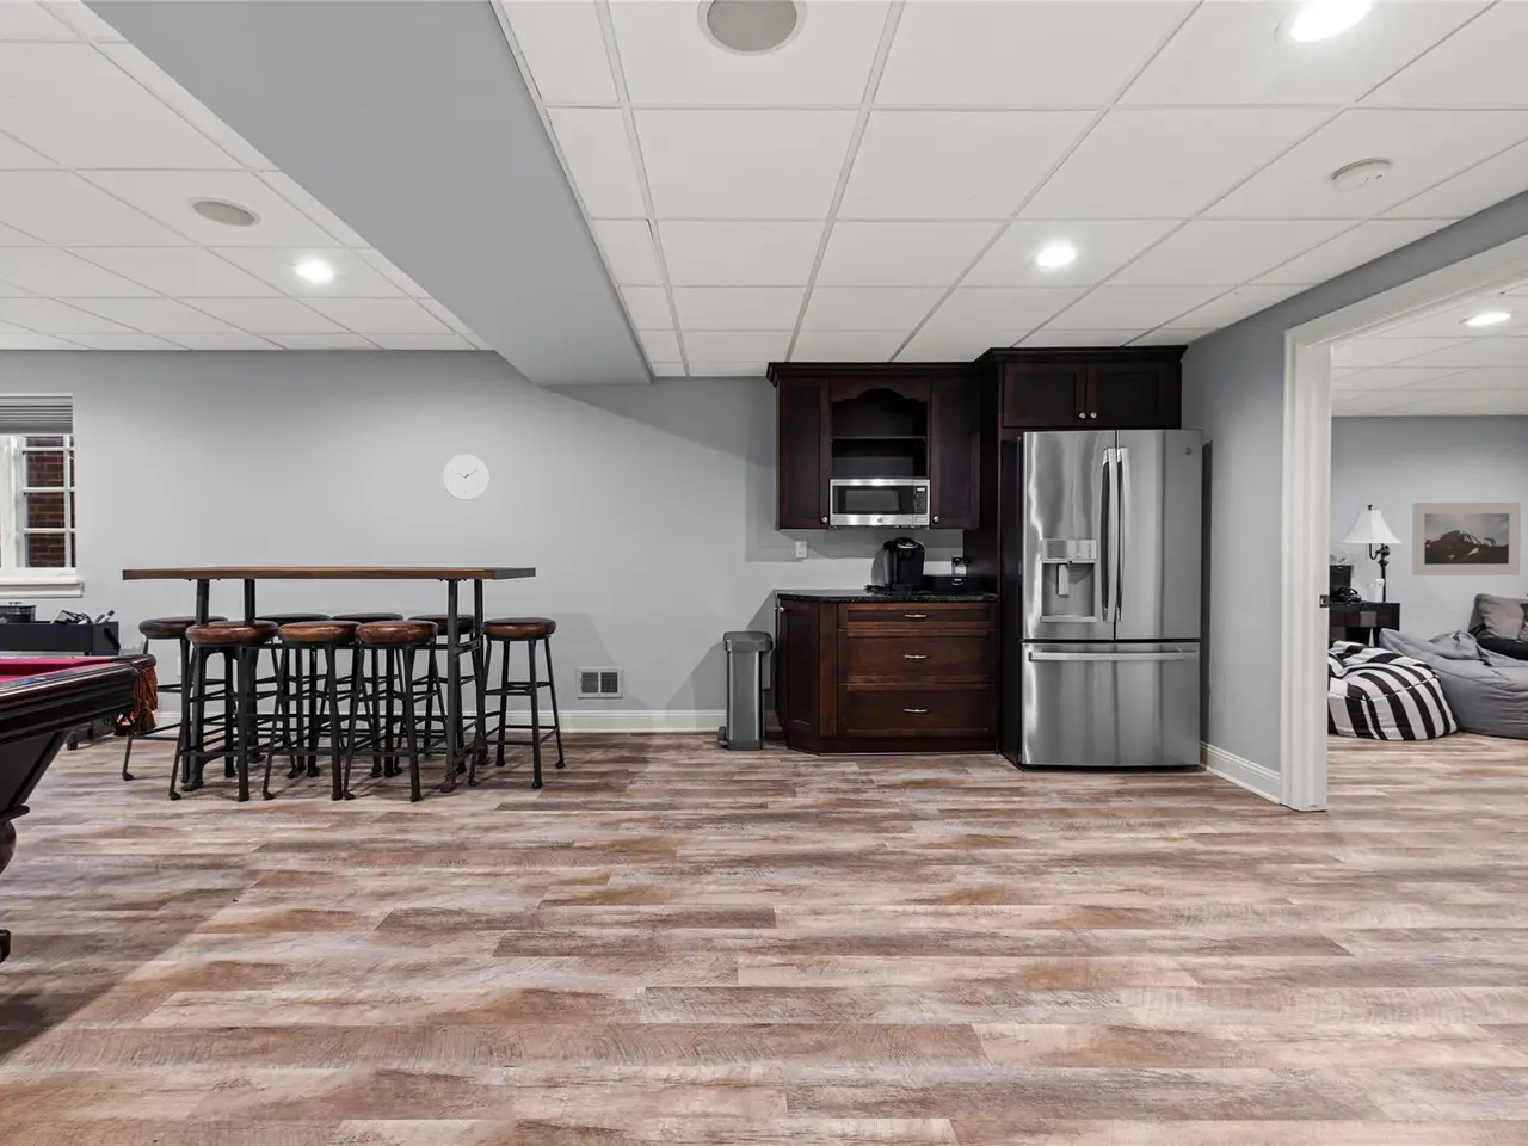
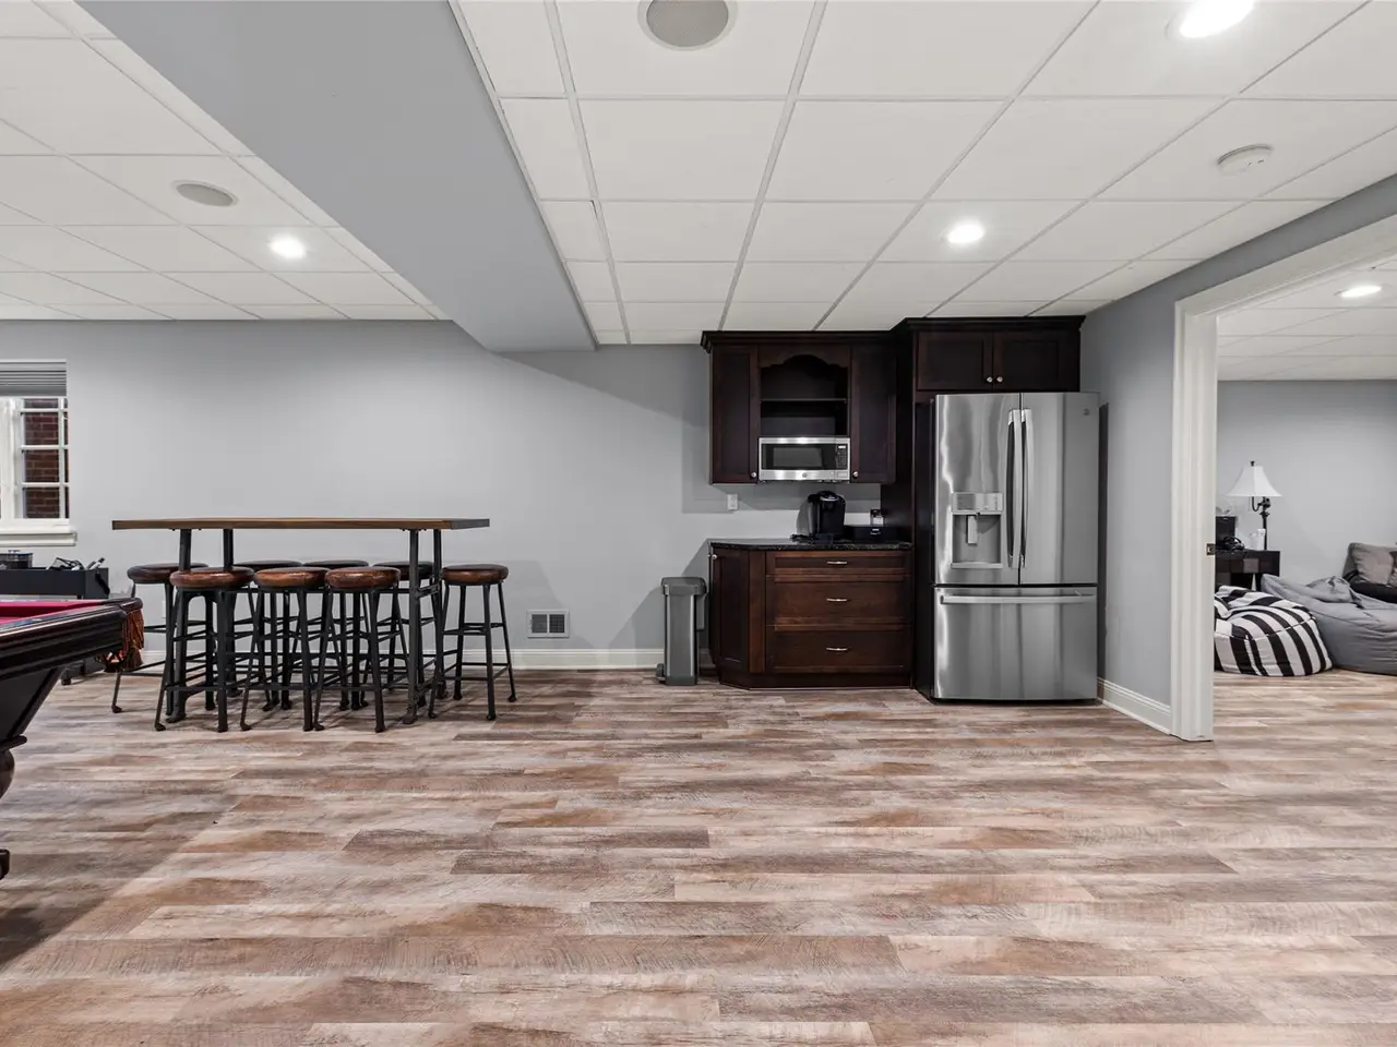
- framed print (1465, 538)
- wall clock (464, 478)
